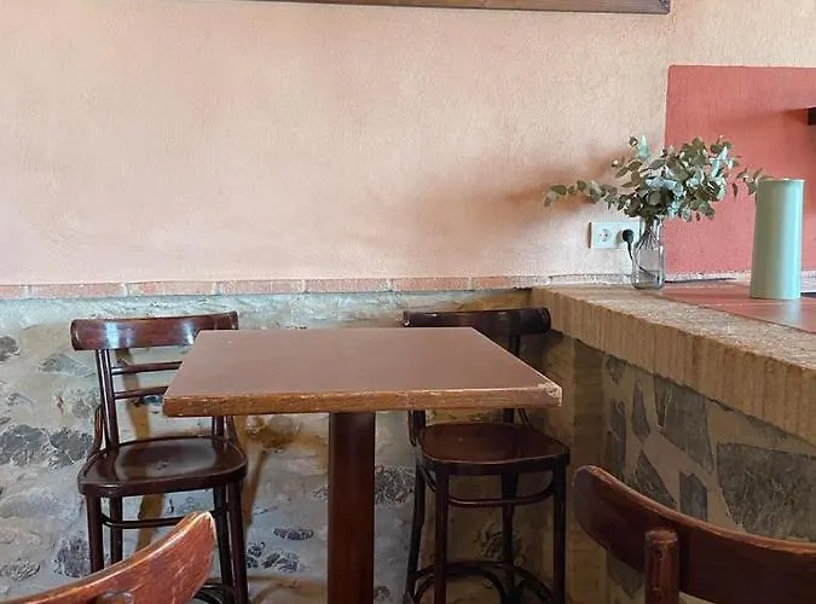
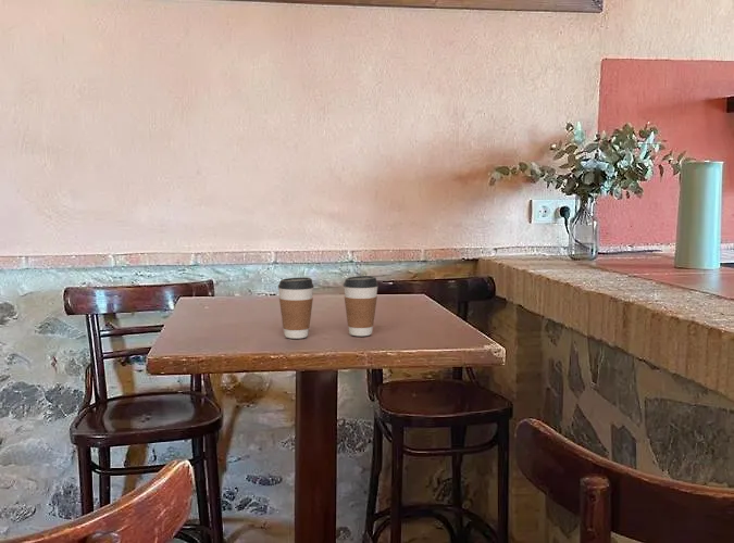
+ coffee cup (360, 305)
+ coffee cup (296, 307)
